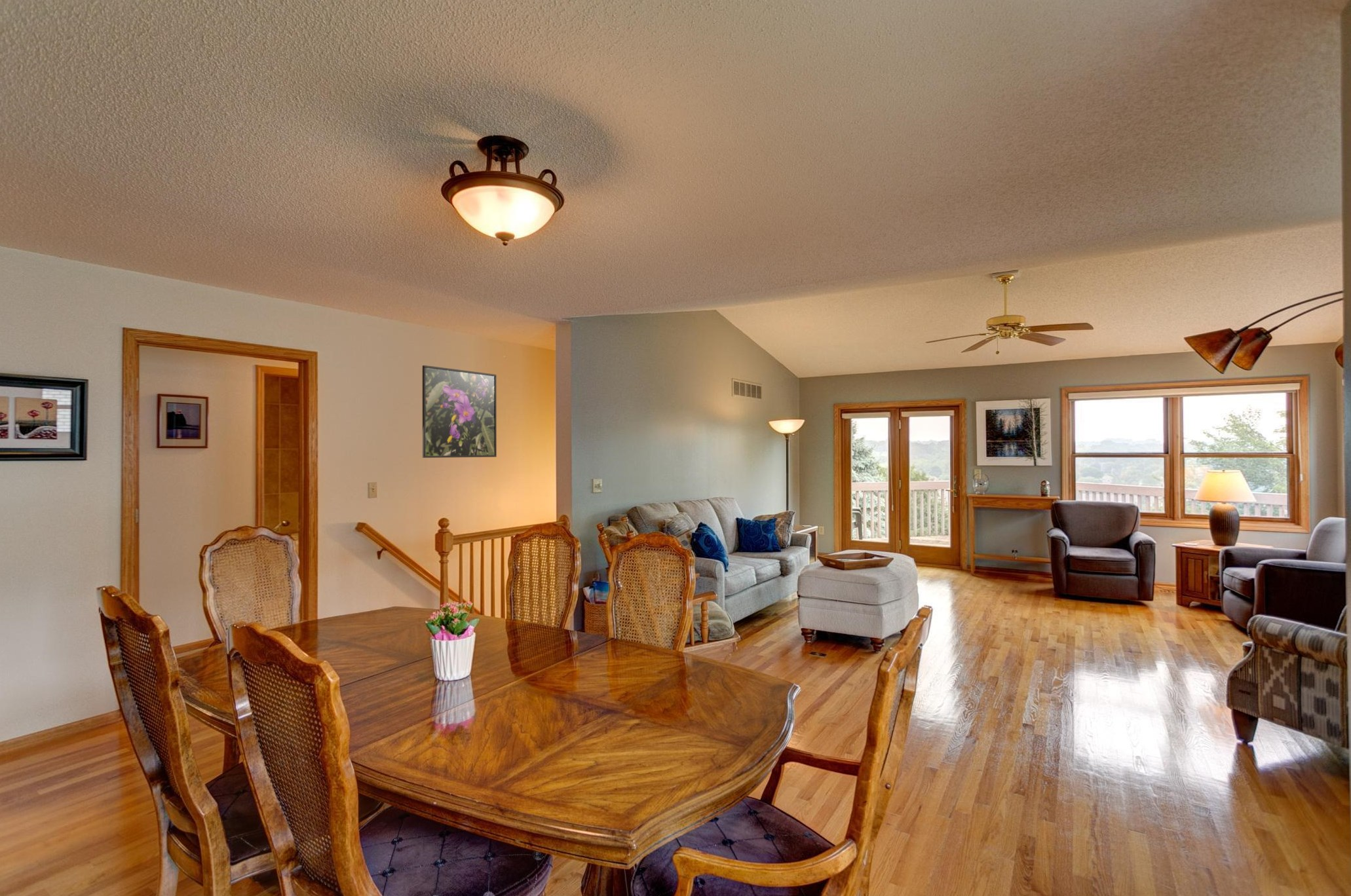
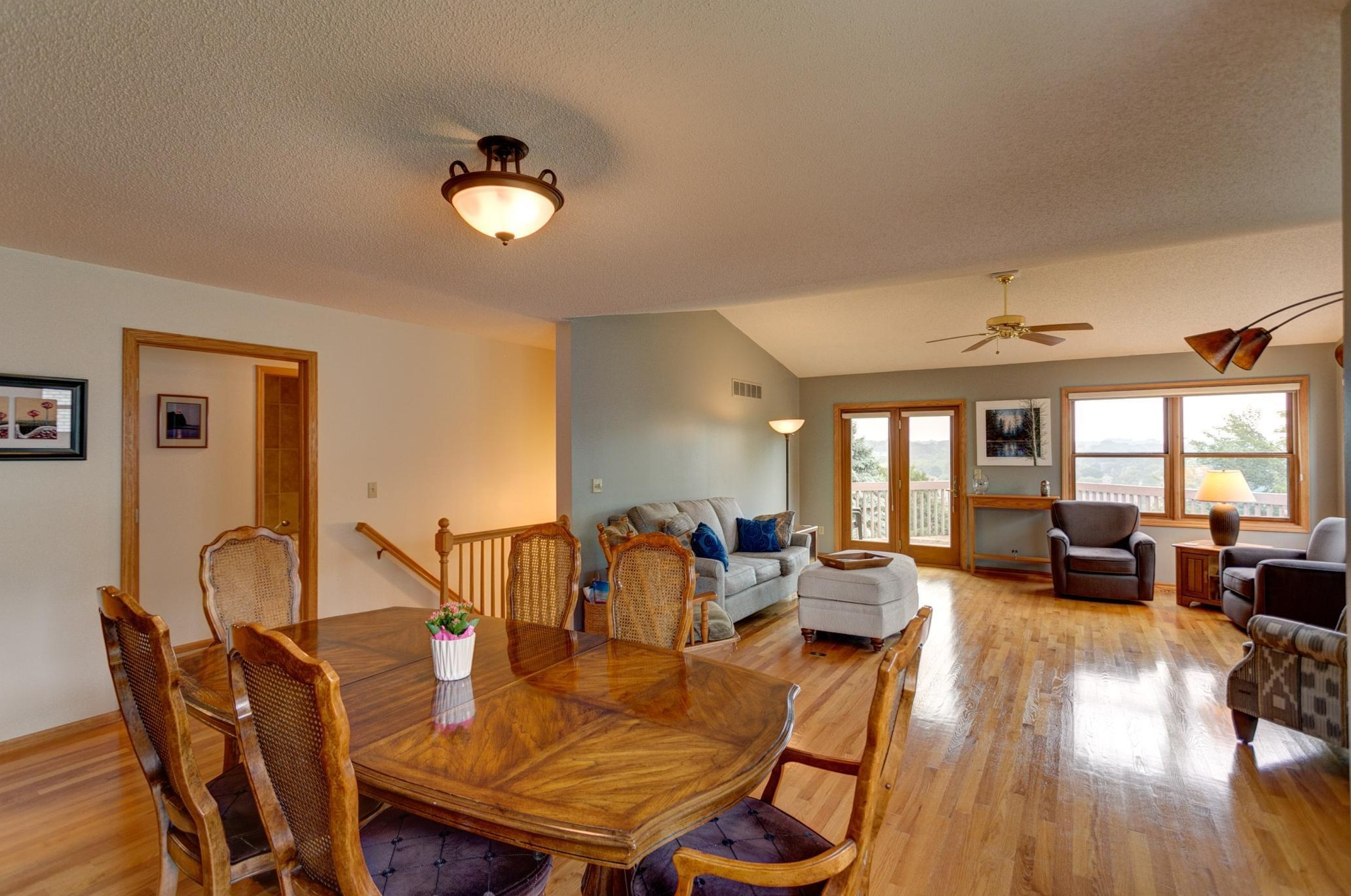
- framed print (461, 413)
